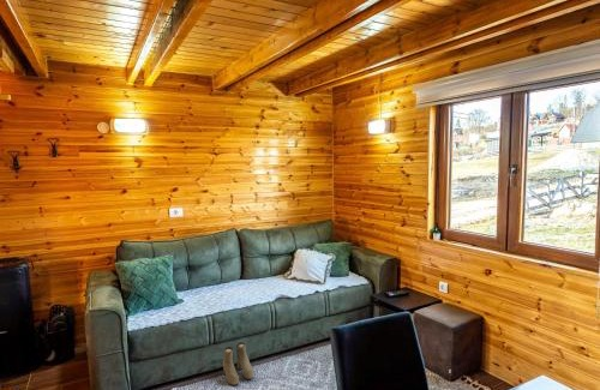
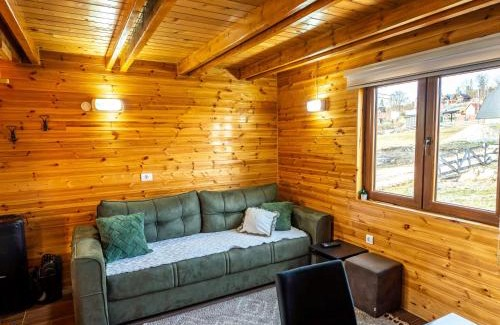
- boots (238, 361)
